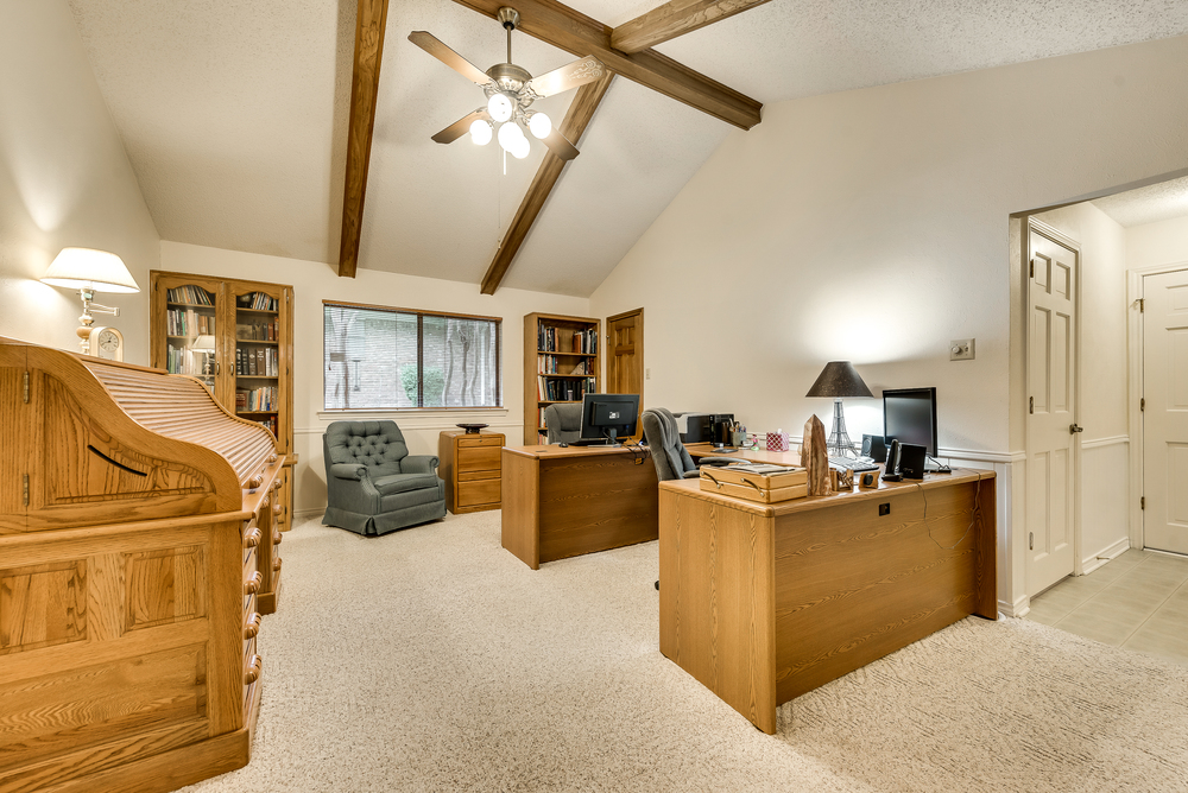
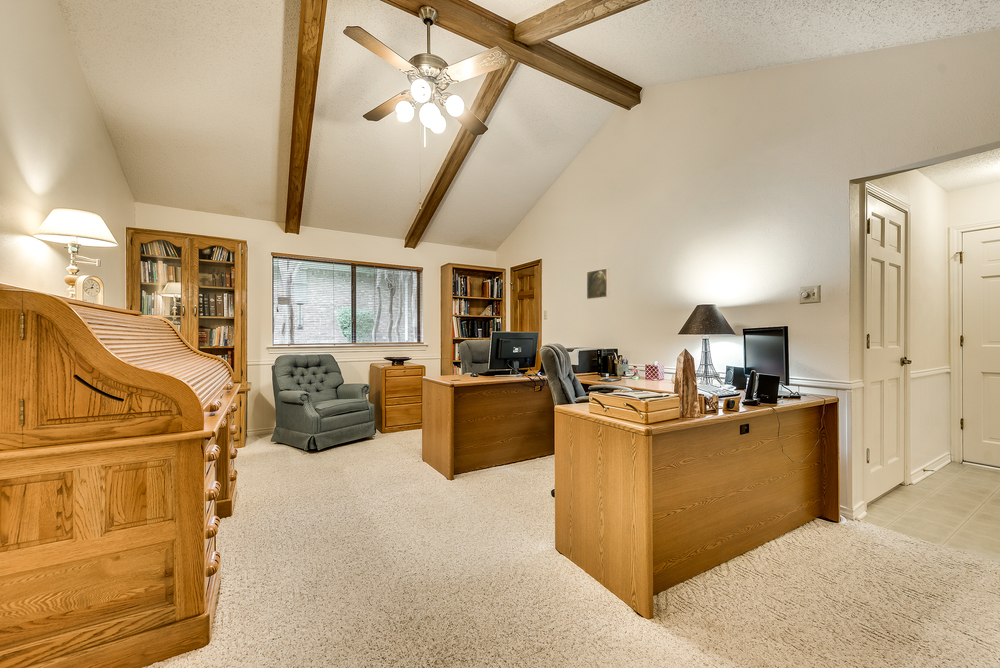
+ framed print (597, 284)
